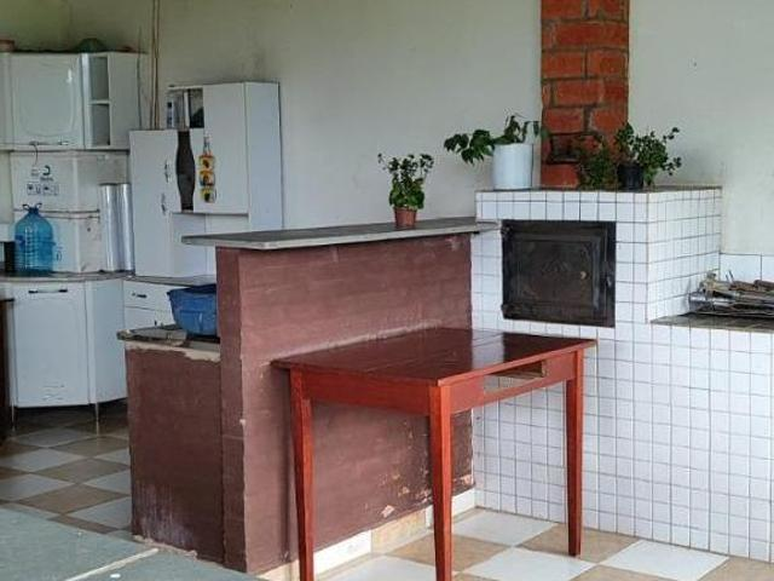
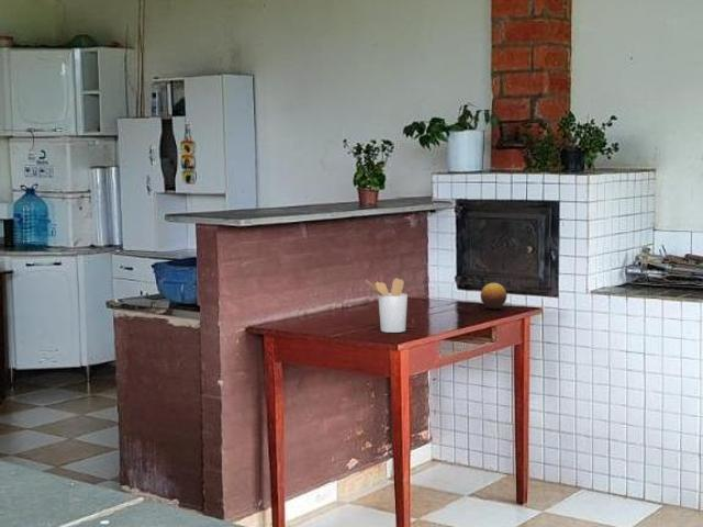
+ fruit (493, 295)
+ utensil holder (386, 304)
